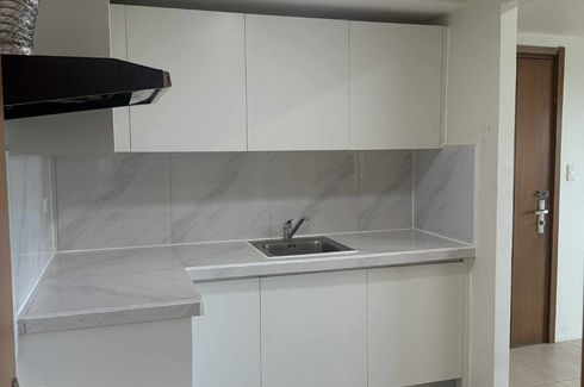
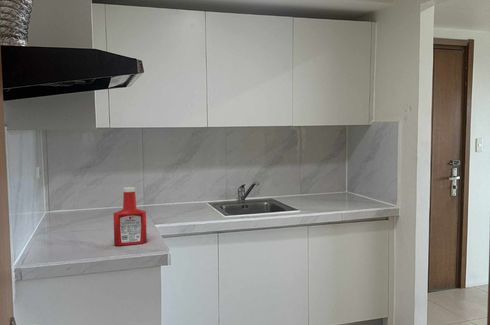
+ soap bottle (129, 215)
